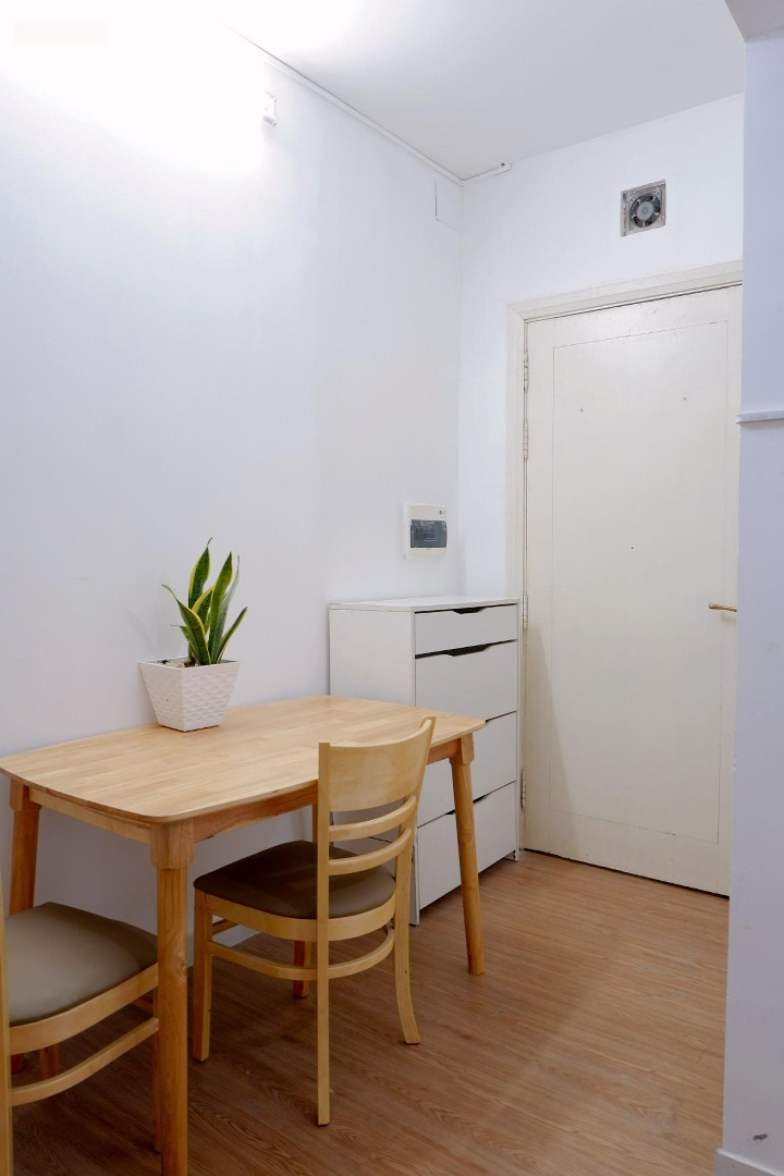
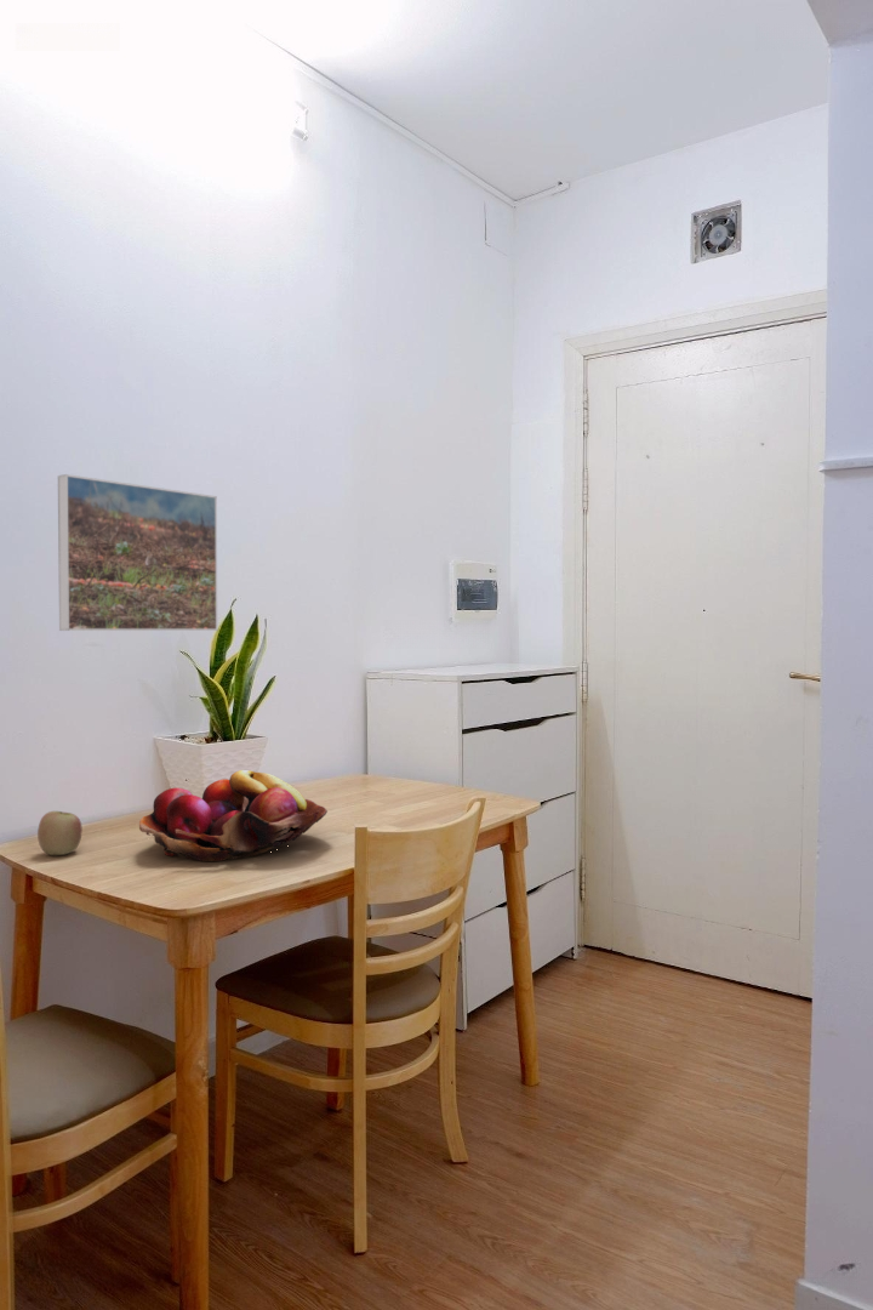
+ apple (59, 831)
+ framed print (143, 558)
+ fruit basket (236, 810)
